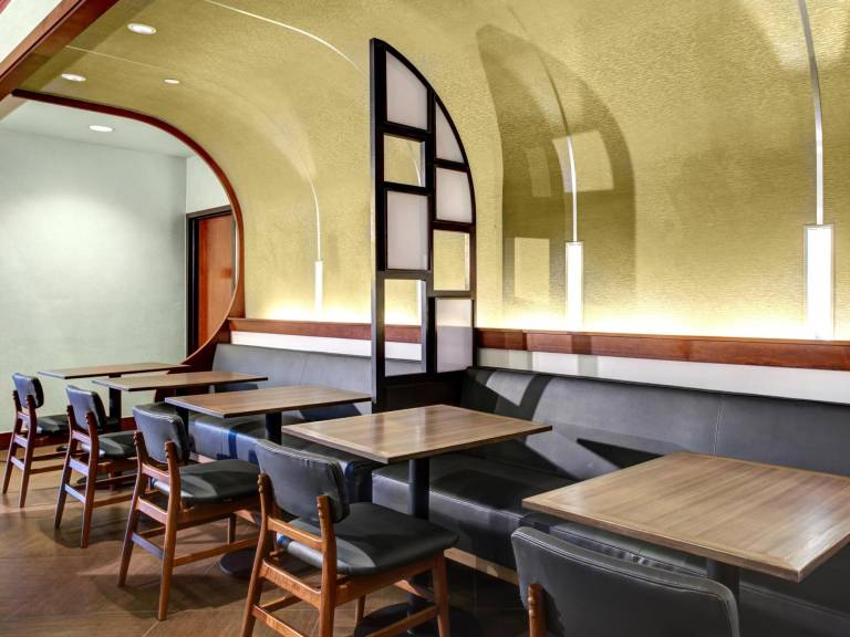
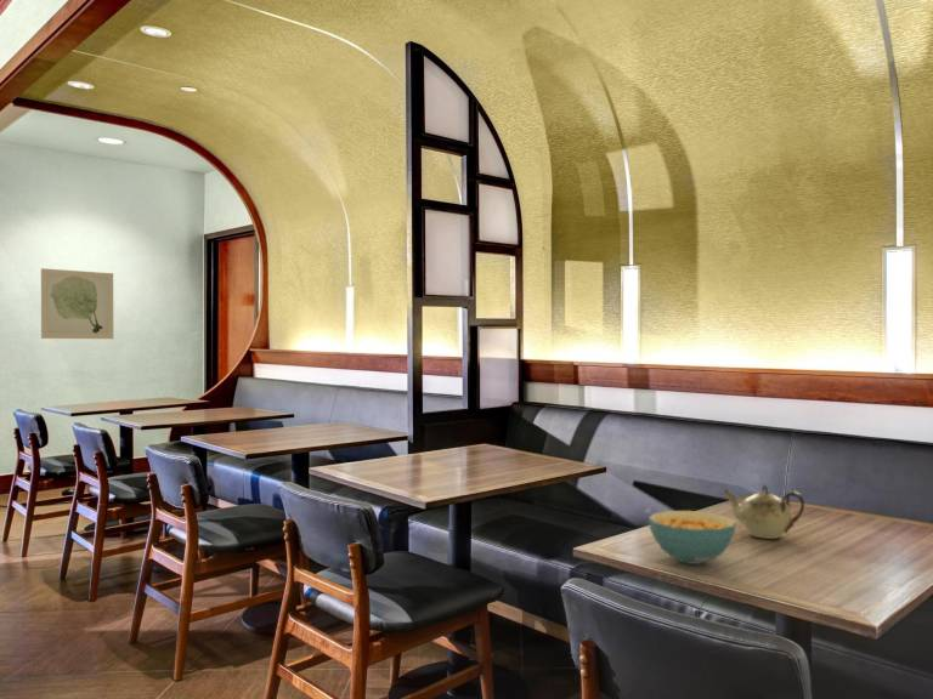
+ wall art (78, 305)
+ teapot (760, 508)
+ cereal bowl (691, 540)
